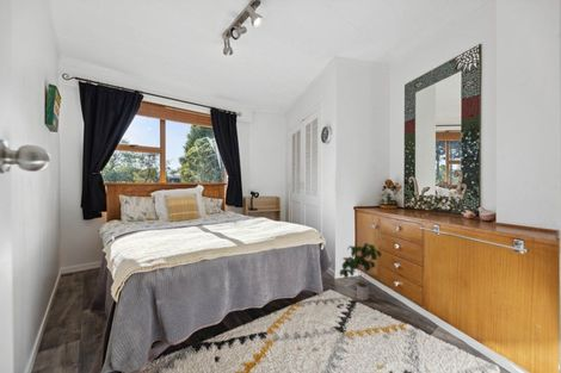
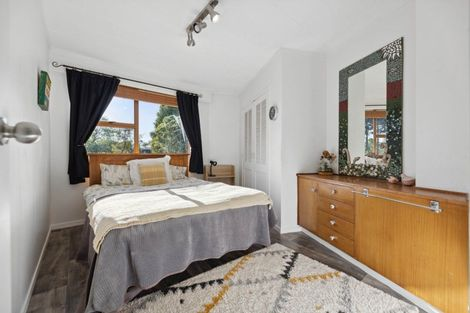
- potted plant (360, 271)
